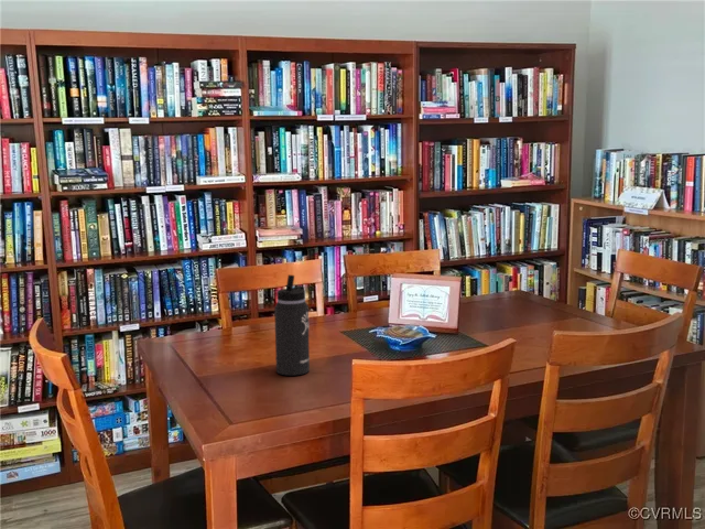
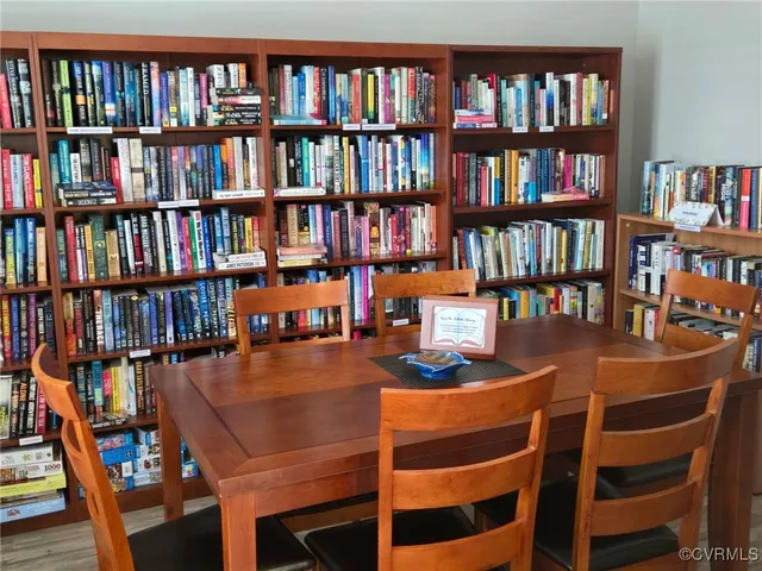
- thermos bottle (293, 322)
